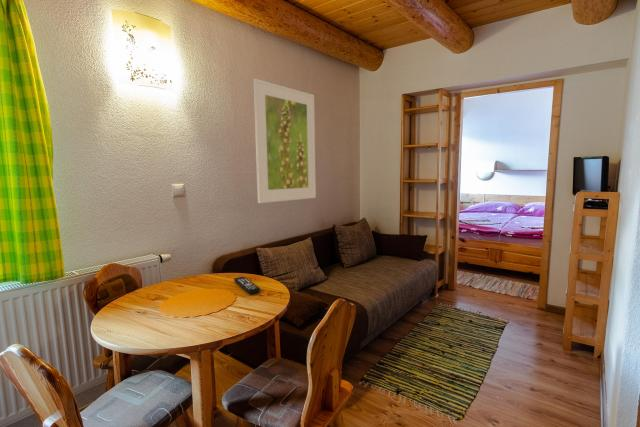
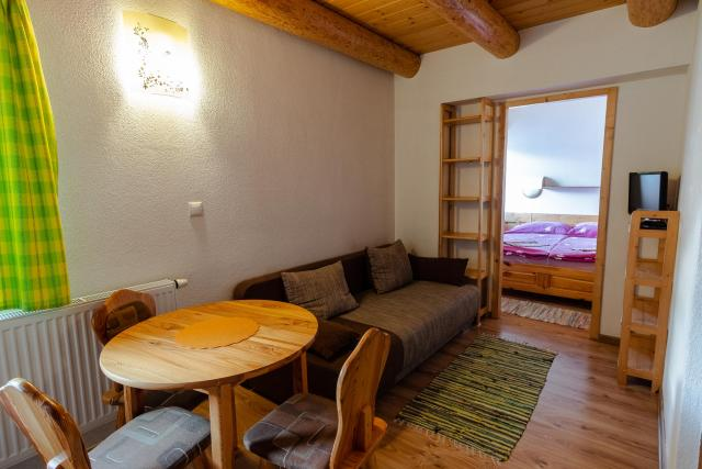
- remote control (246, 284)
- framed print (288, 145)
